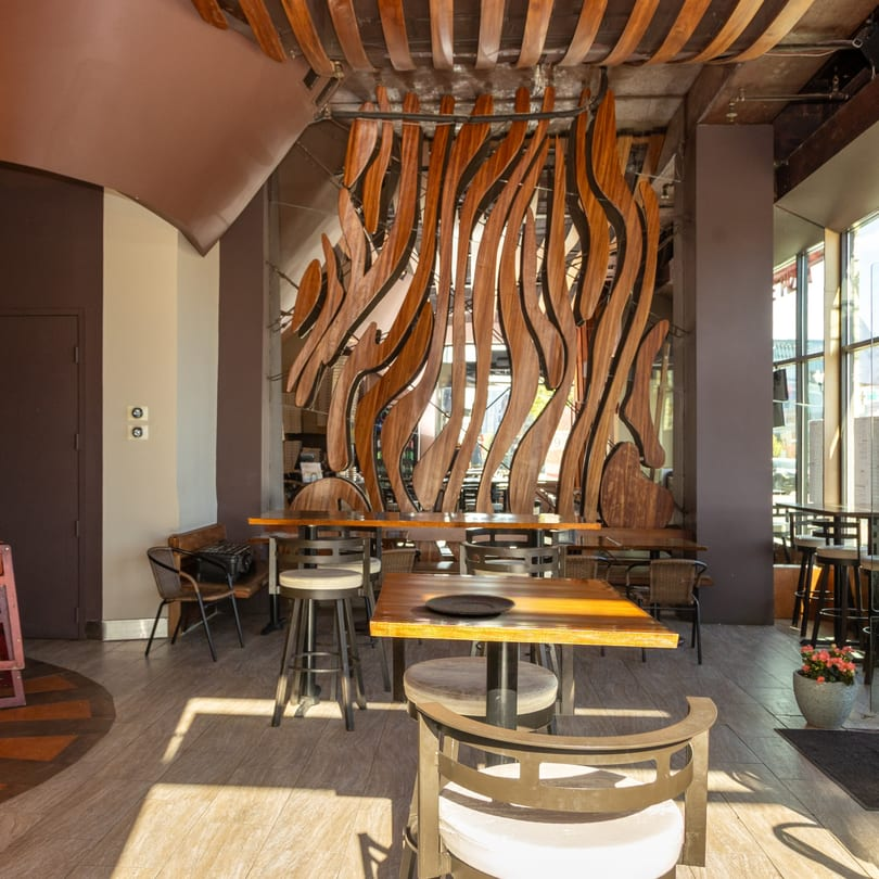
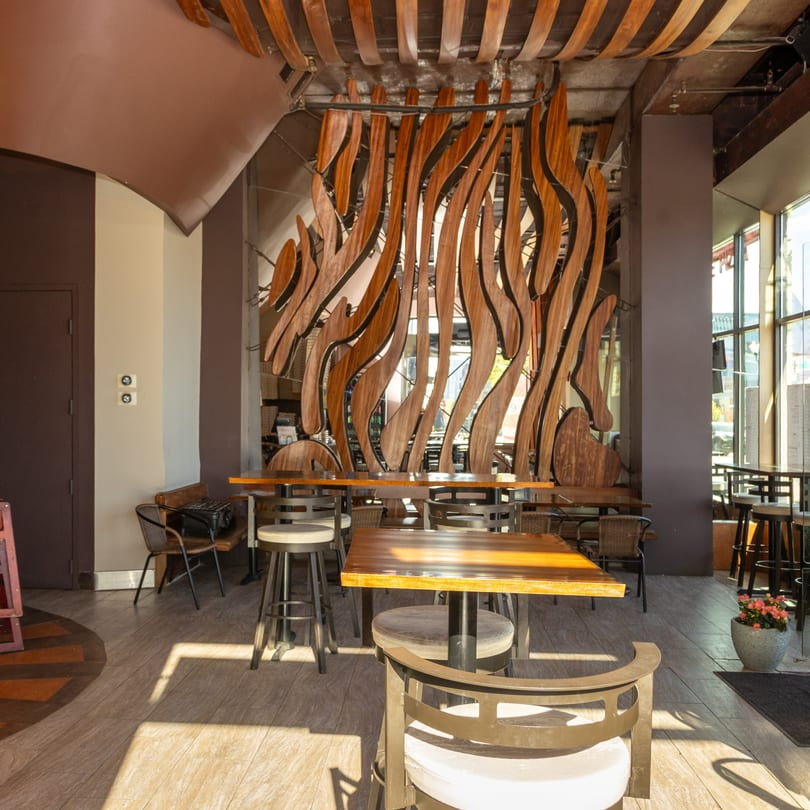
- plate (470, 606)
